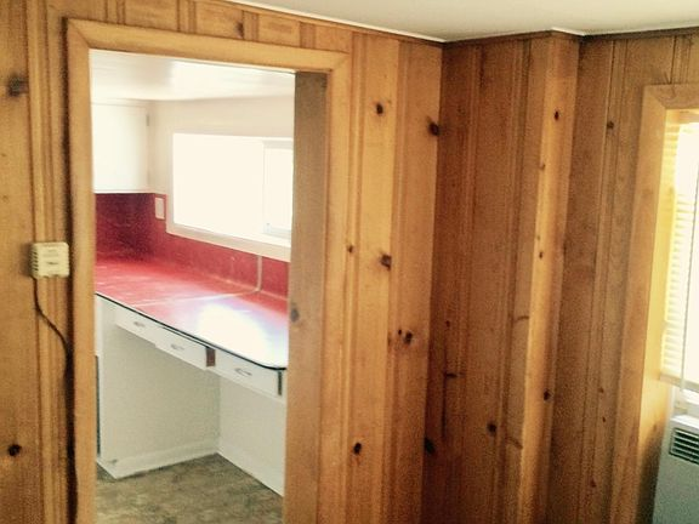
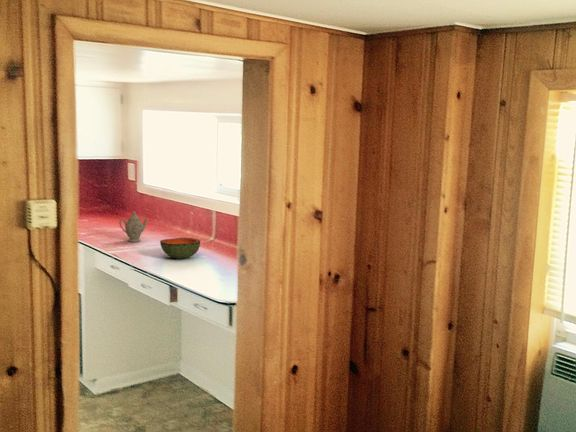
+ chinaware (134, 226)
+ bowl (180, 249)
